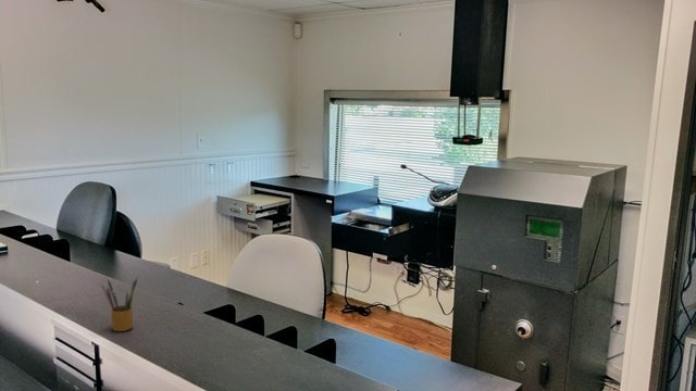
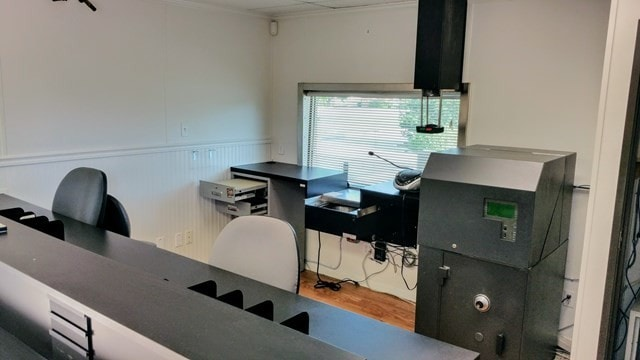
- pencil box (122, 305)
